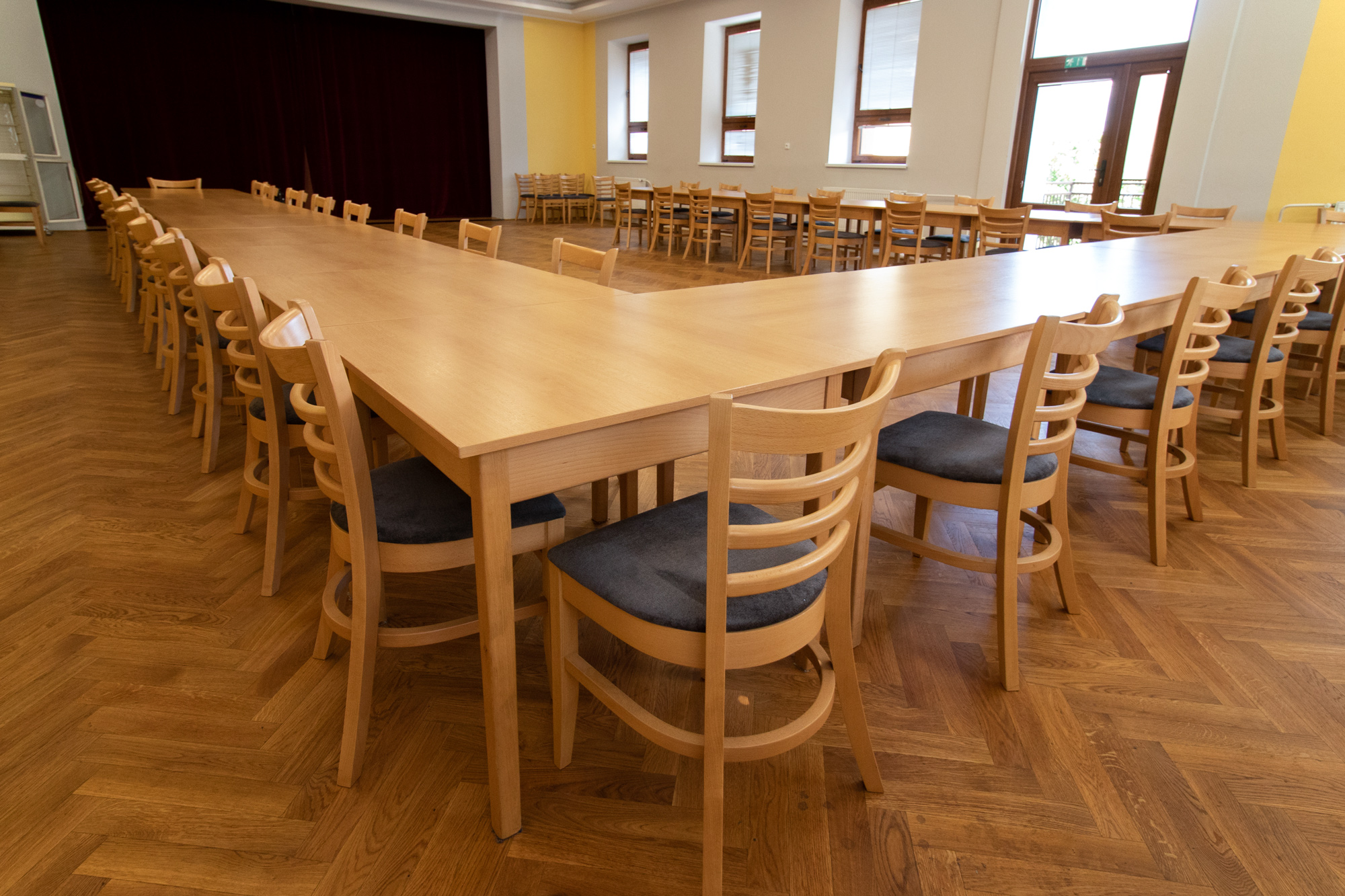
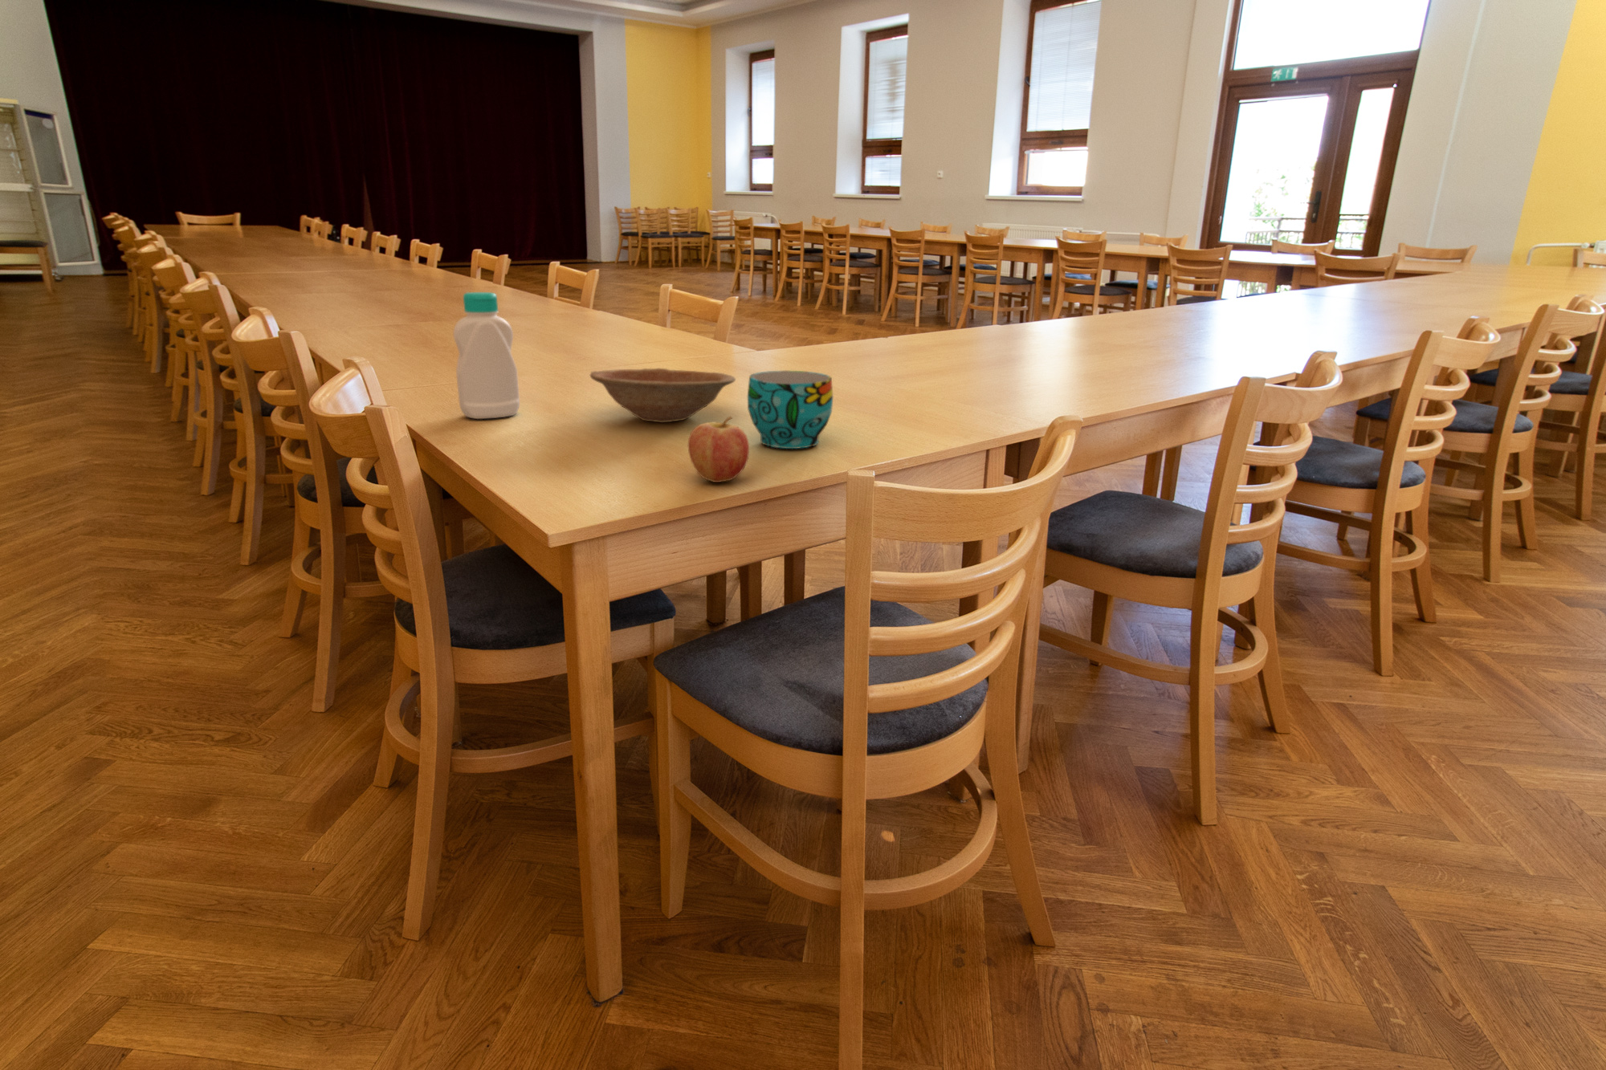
+ bottle (485, 355)
+ cup (786, 410)
+ fruit (719, 449)
+ bowl (663, 394)
